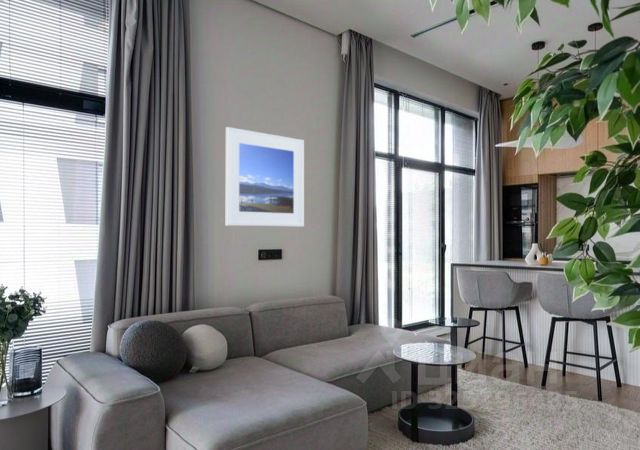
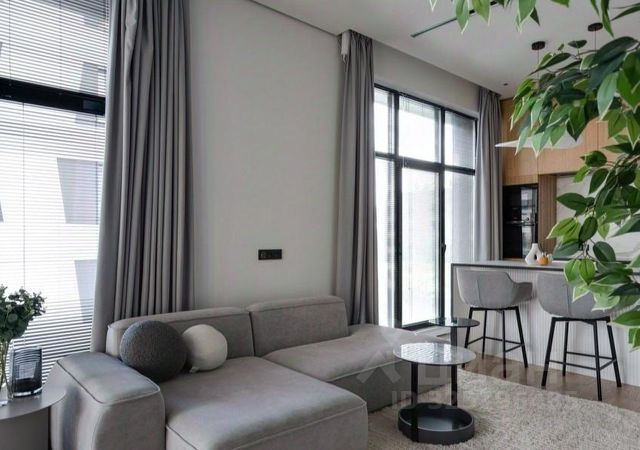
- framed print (267, 179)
